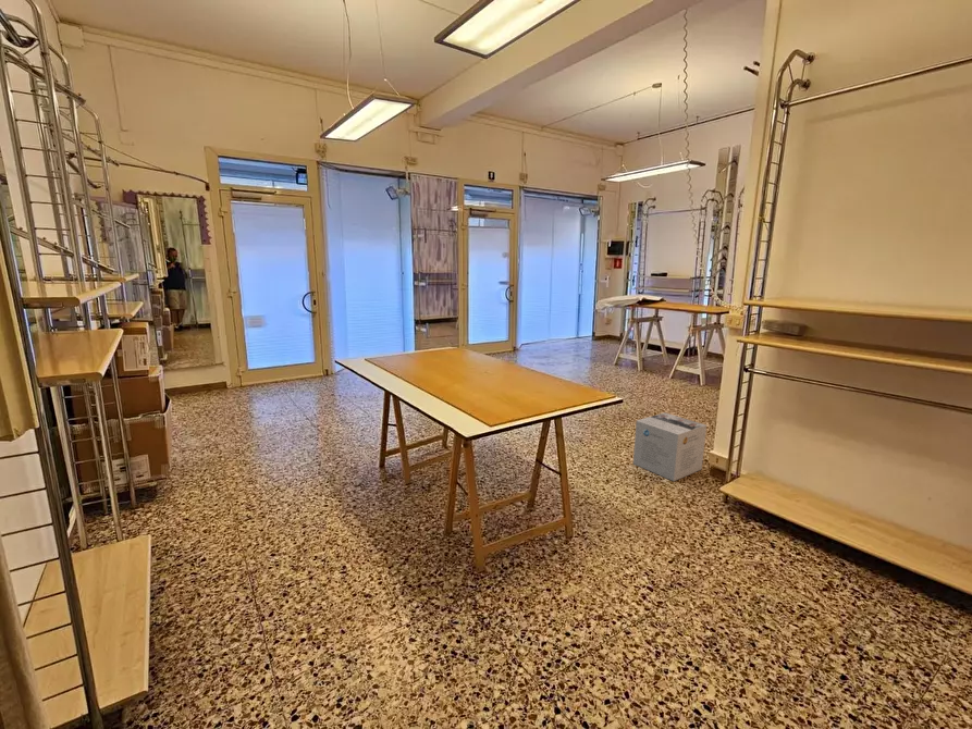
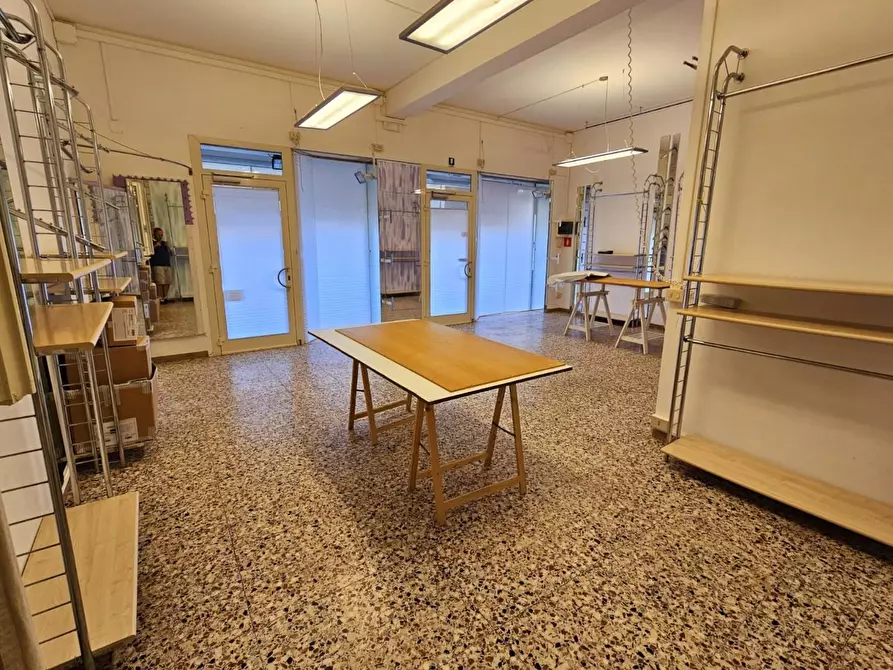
- cardboard box (668, 444)
